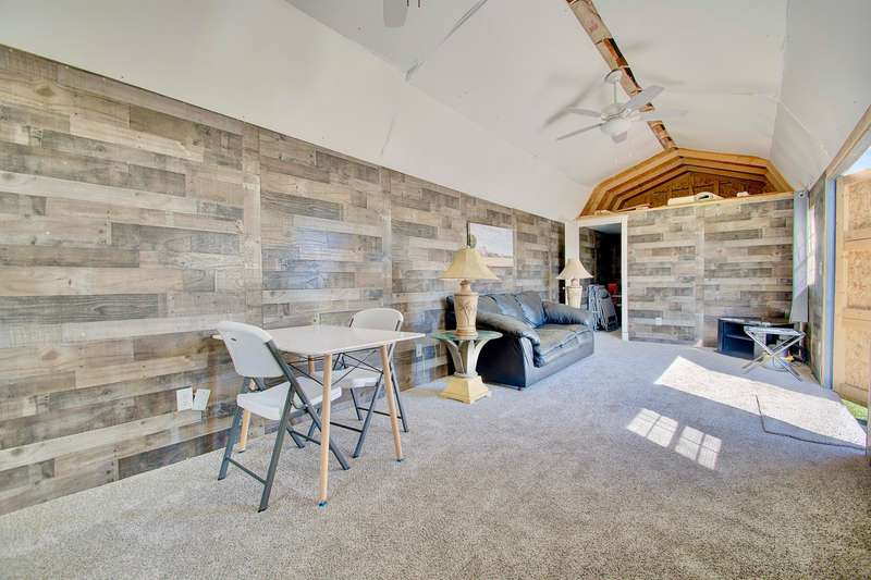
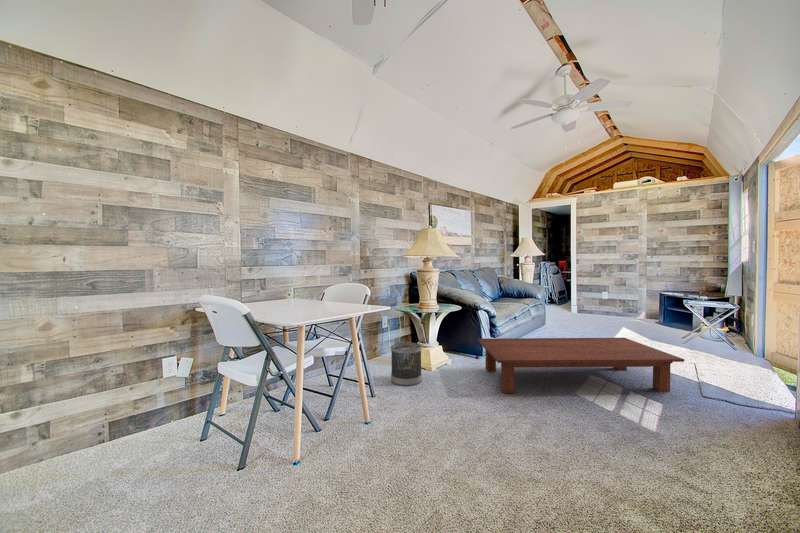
+ wastebasket (406, 363)
+ coffee table (568, 363)
